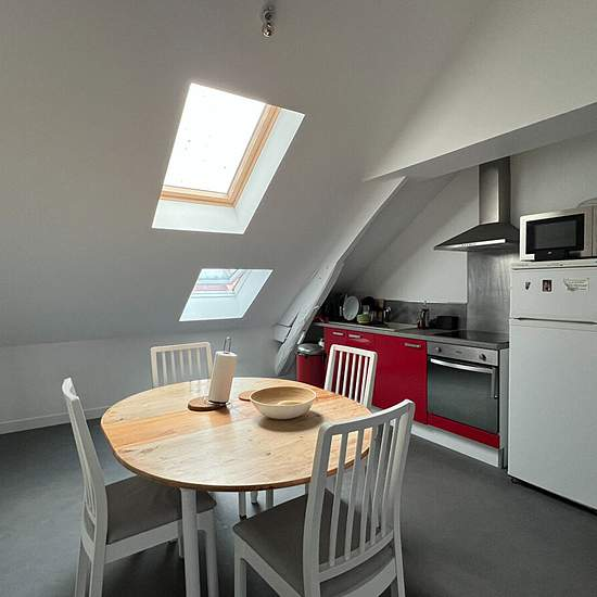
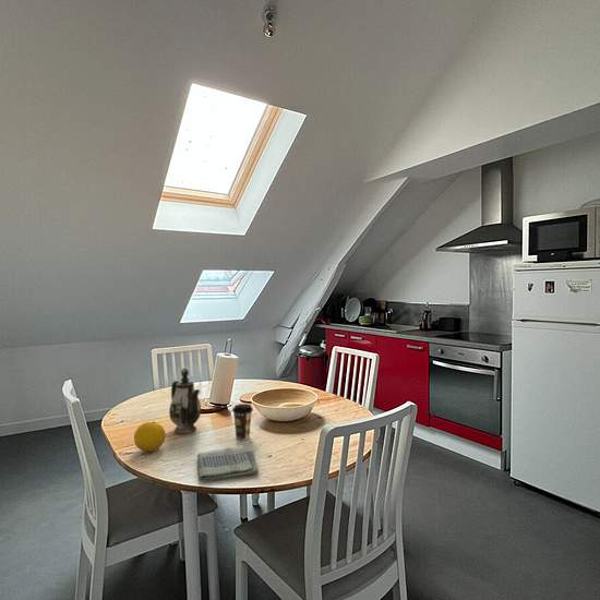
+ fruit (149, 436)
+ teapot (185, 399)
+ coffee cup (242, 421)
+ dish towel (227, 460)
